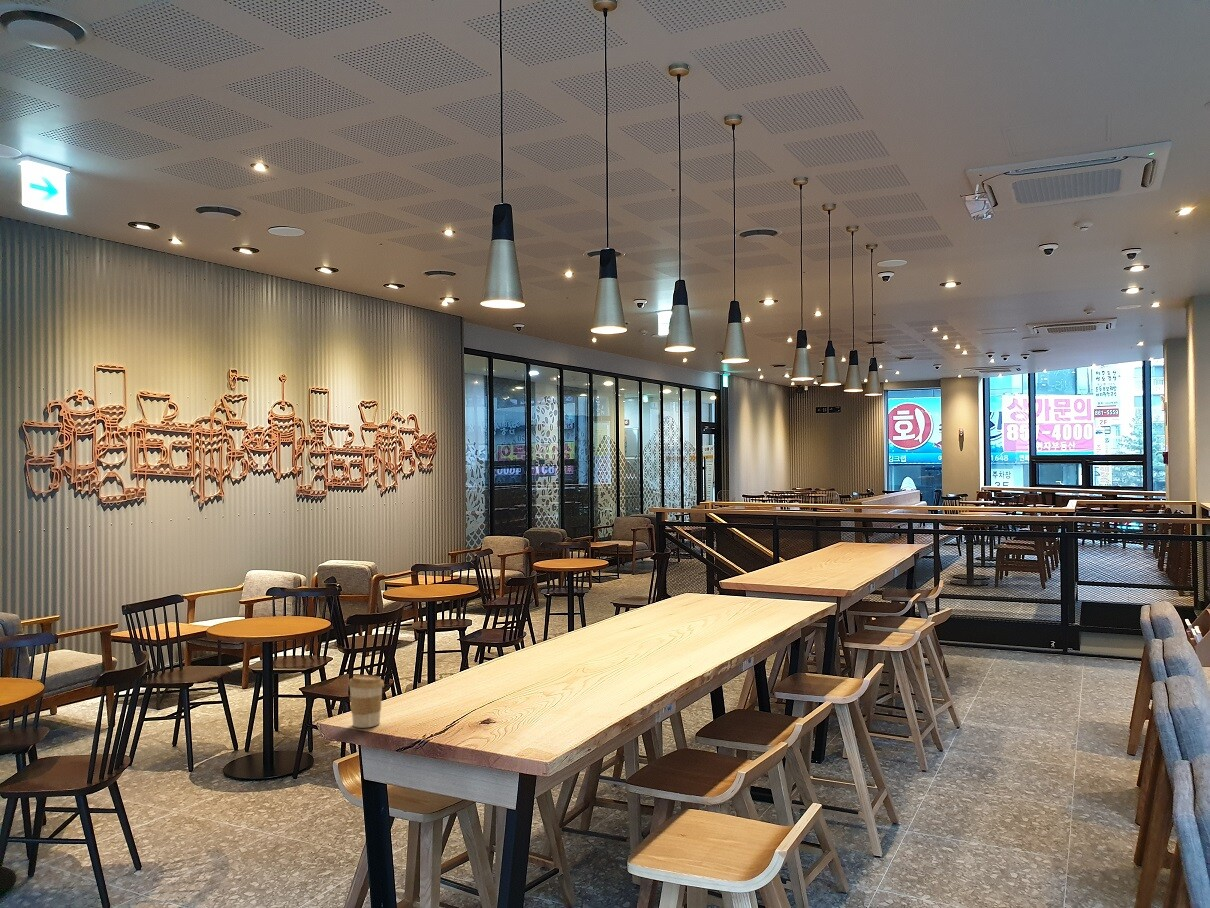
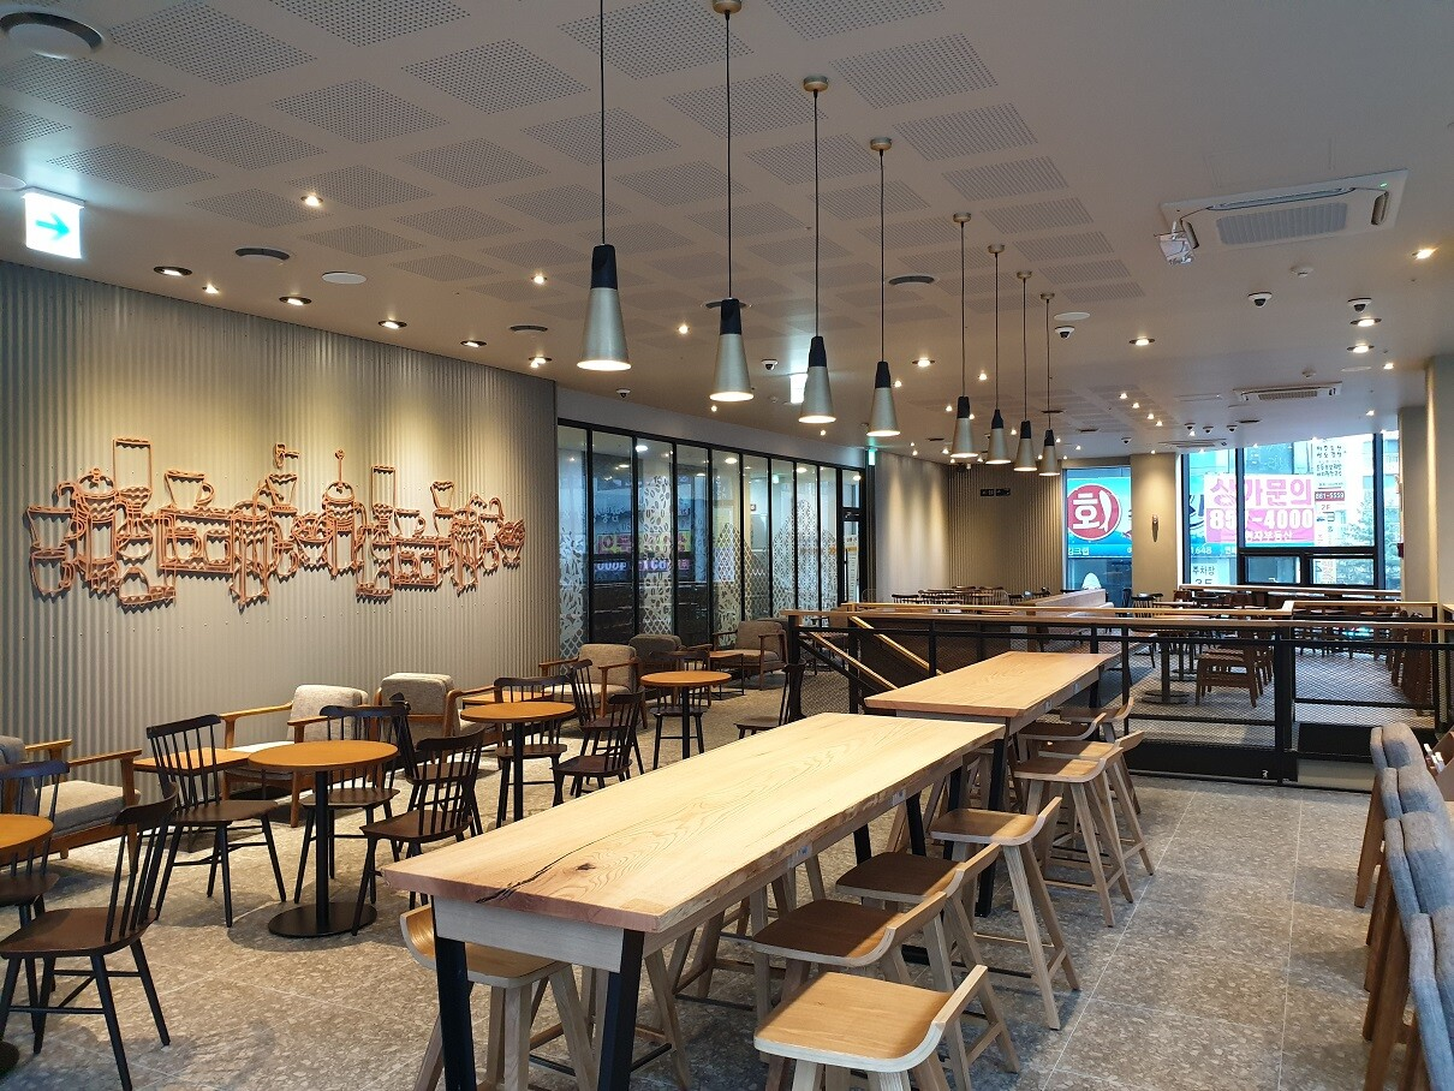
- coffee cup (366, 699)
